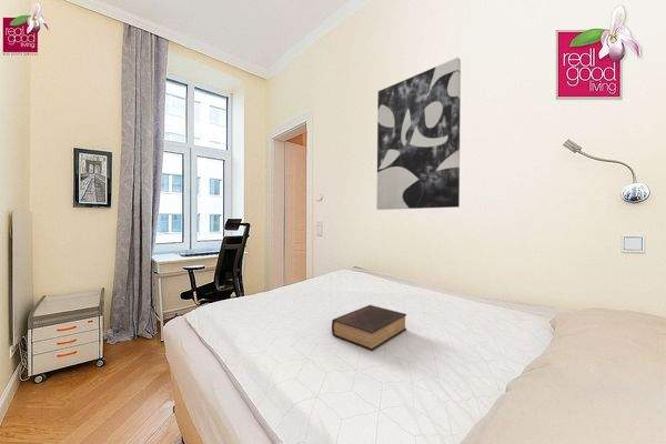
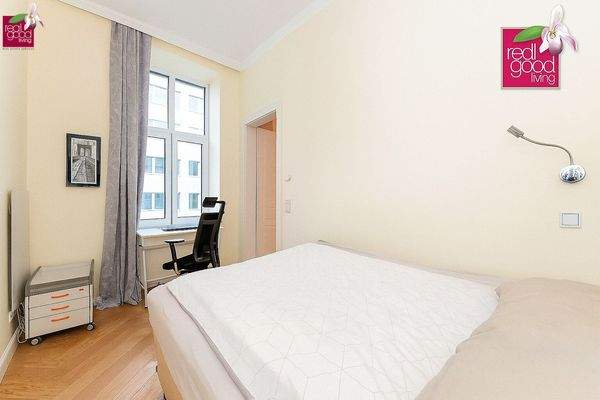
- wall art (414, 142)
- book (370, 324)
